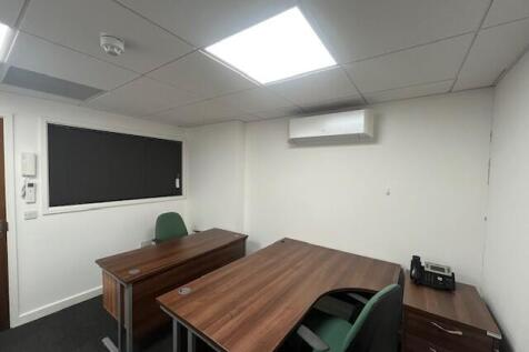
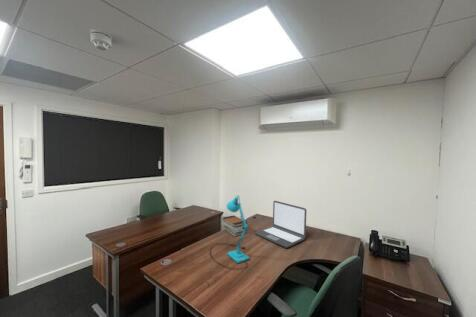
+ desk lamp (241, 219)
+ book stack (234, 225)
+ laptop (279, 221)
